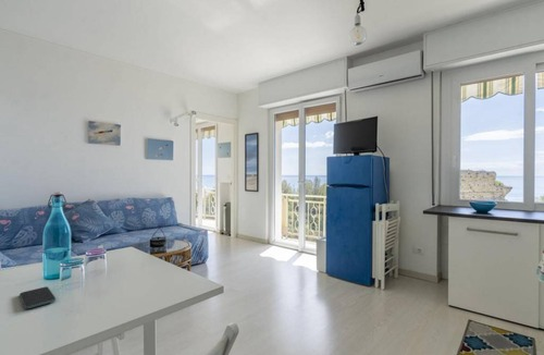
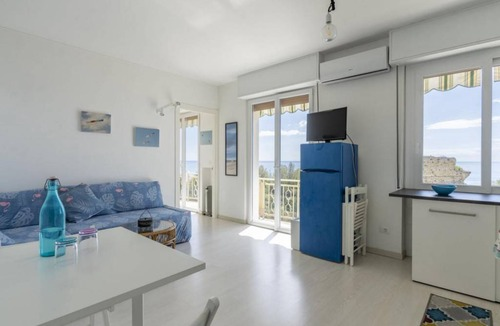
- smartphone (37, 296)
